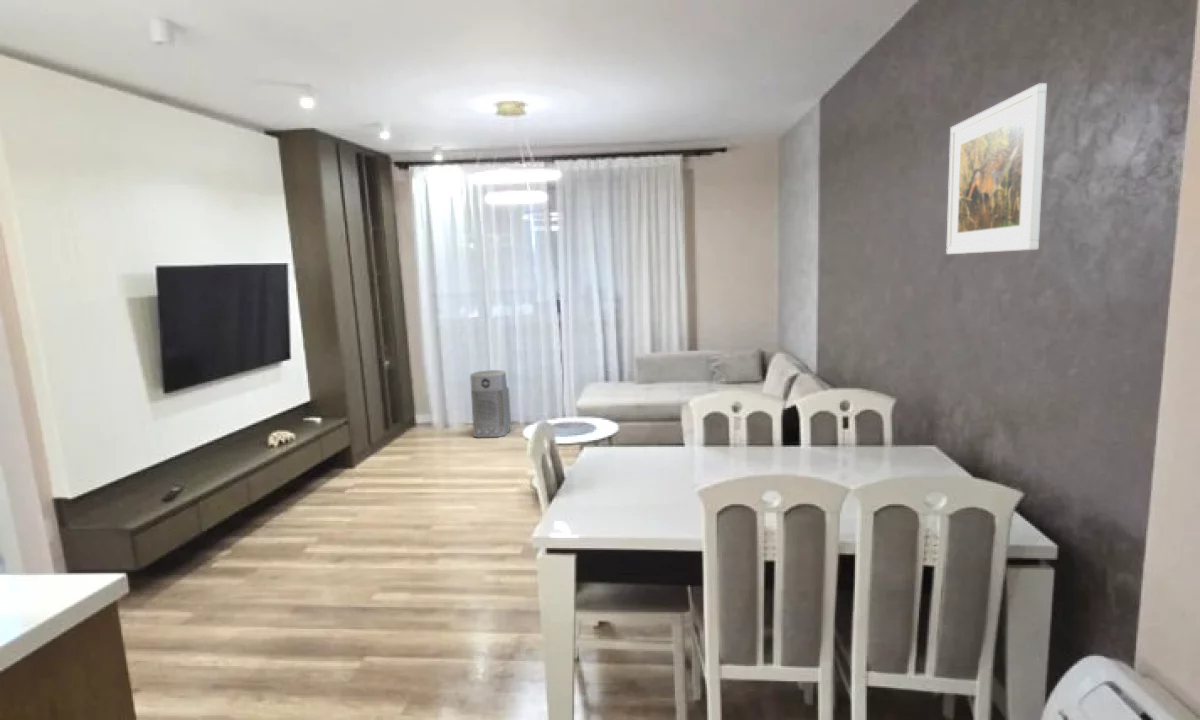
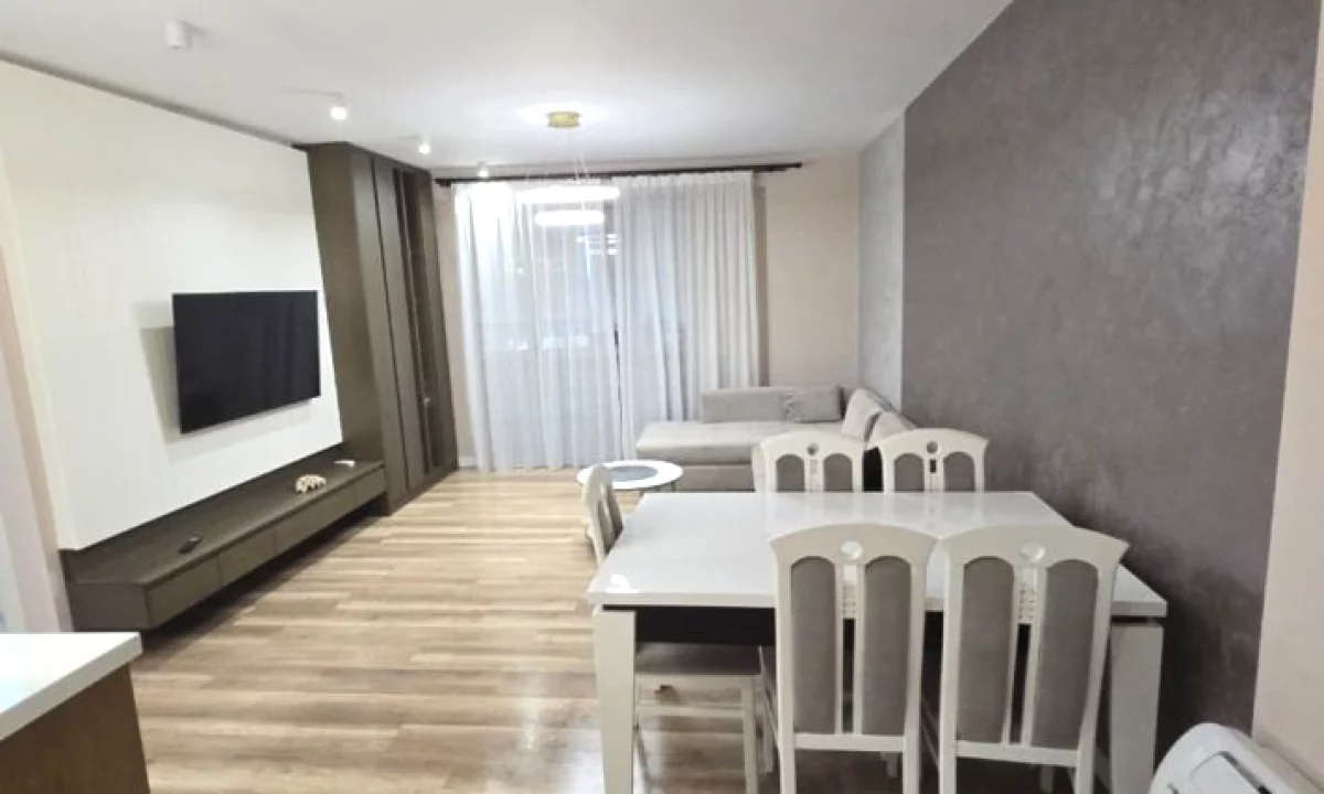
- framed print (989, 181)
- air purifier (490, 402)
